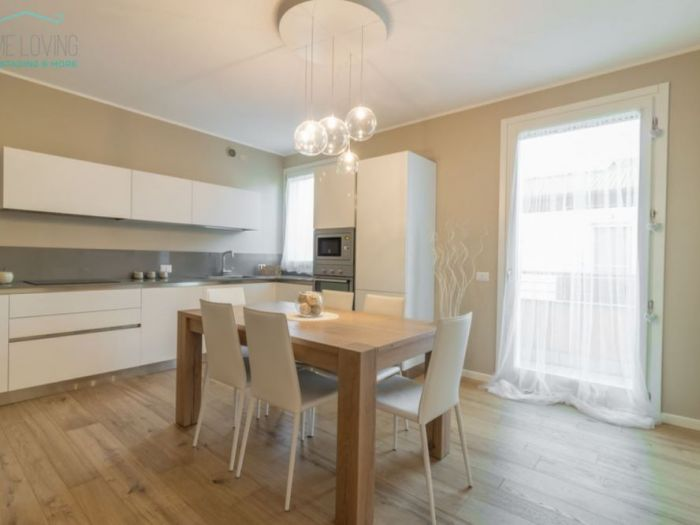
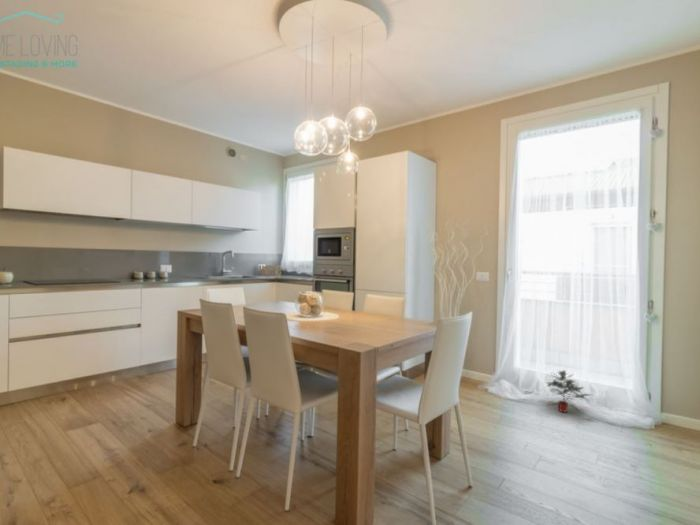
+ potted plant (567, 390)
